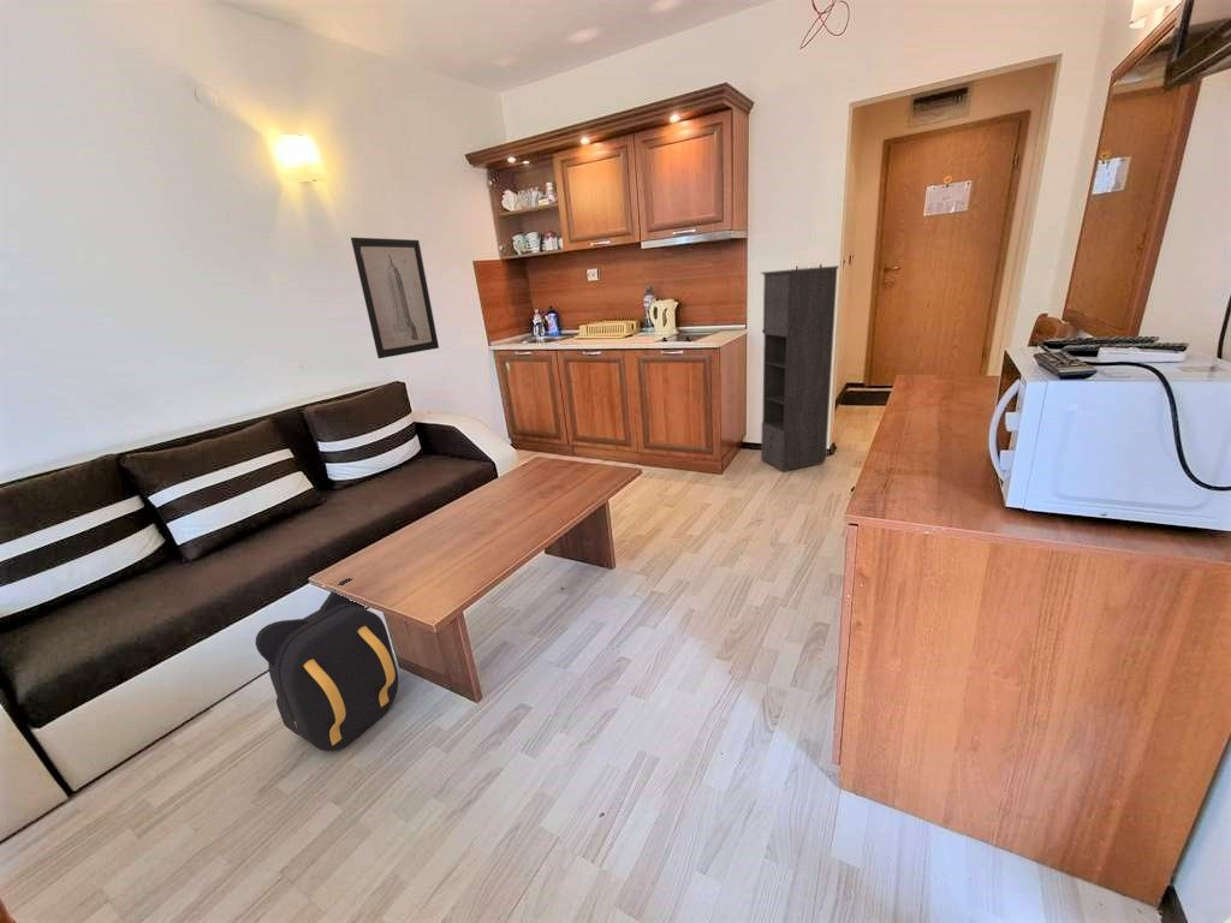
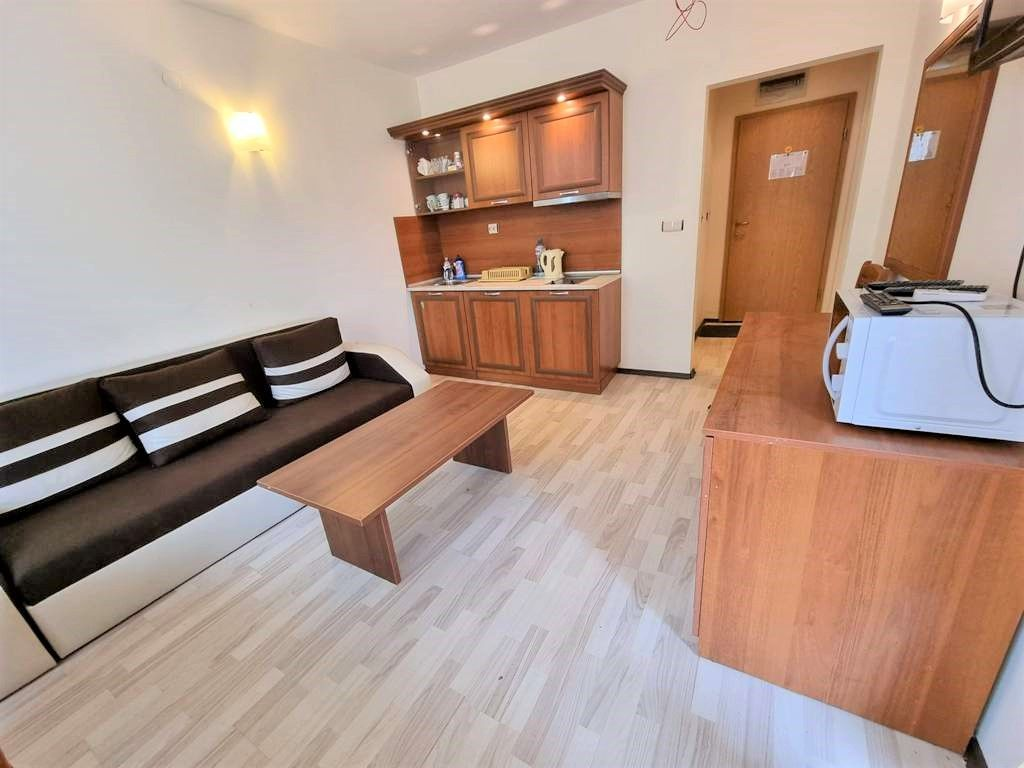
- wall art (398, 297)
- storage cabinet (795, 371)
- backpack (338, 667)
